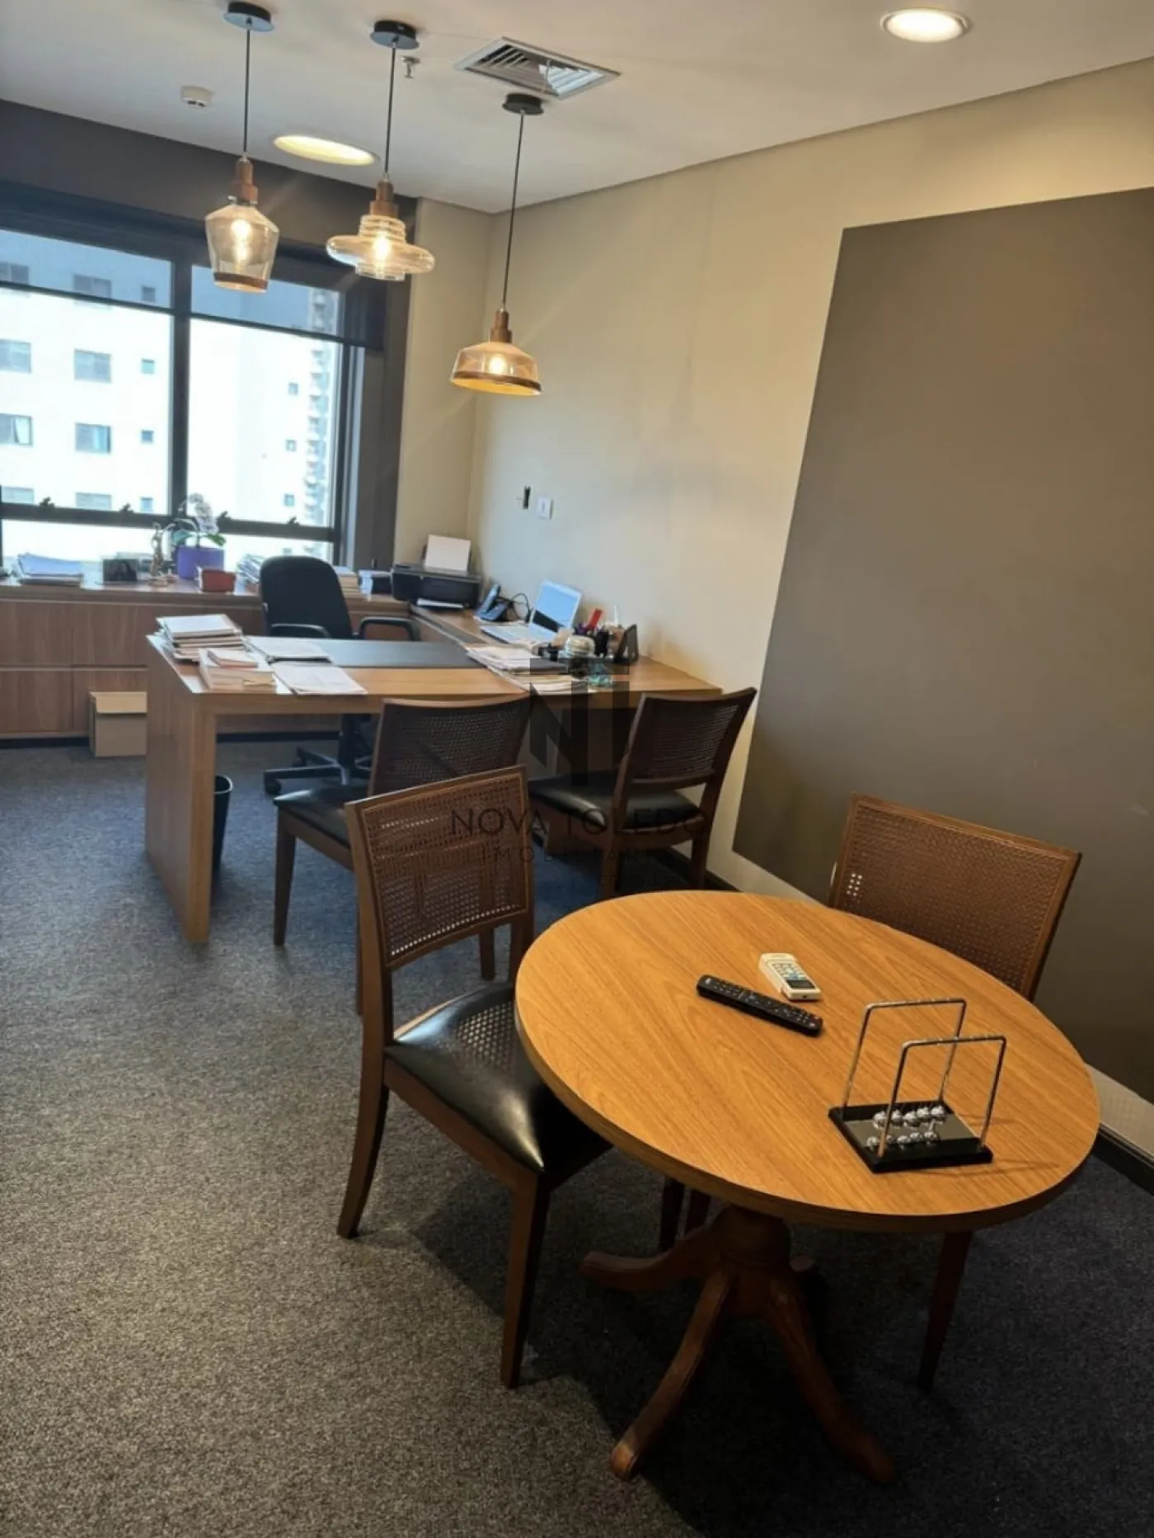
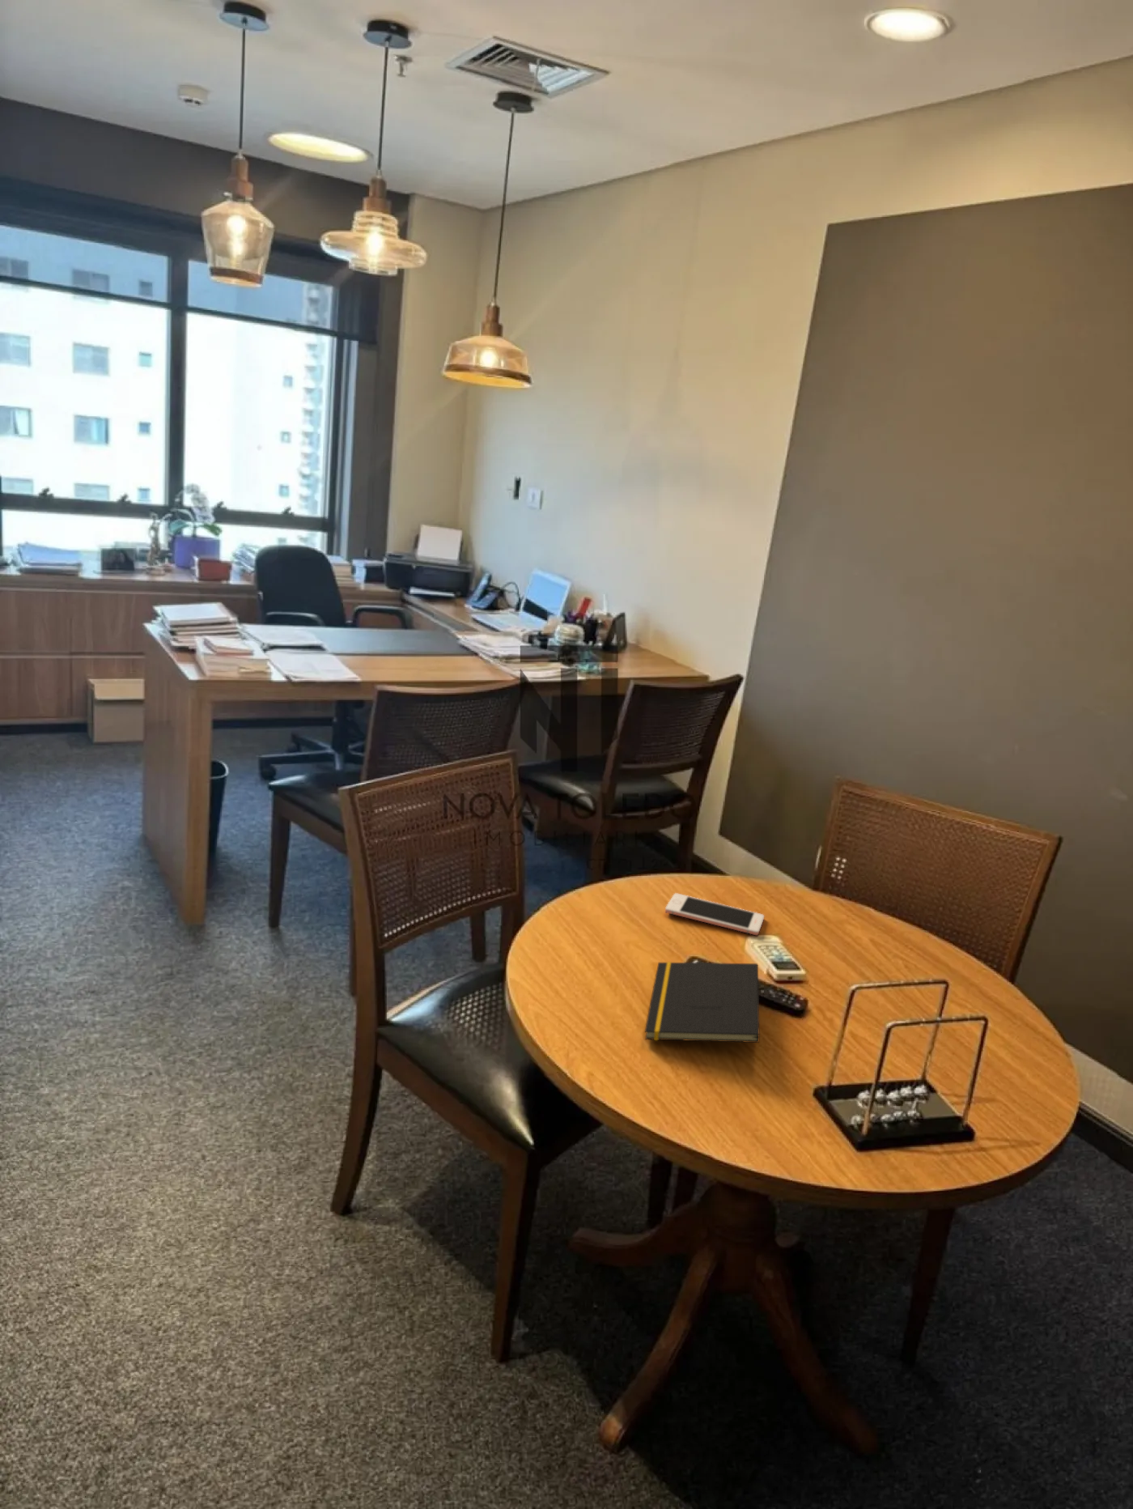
+ notepad (705, 998)
+ cell phone (714, 913)
